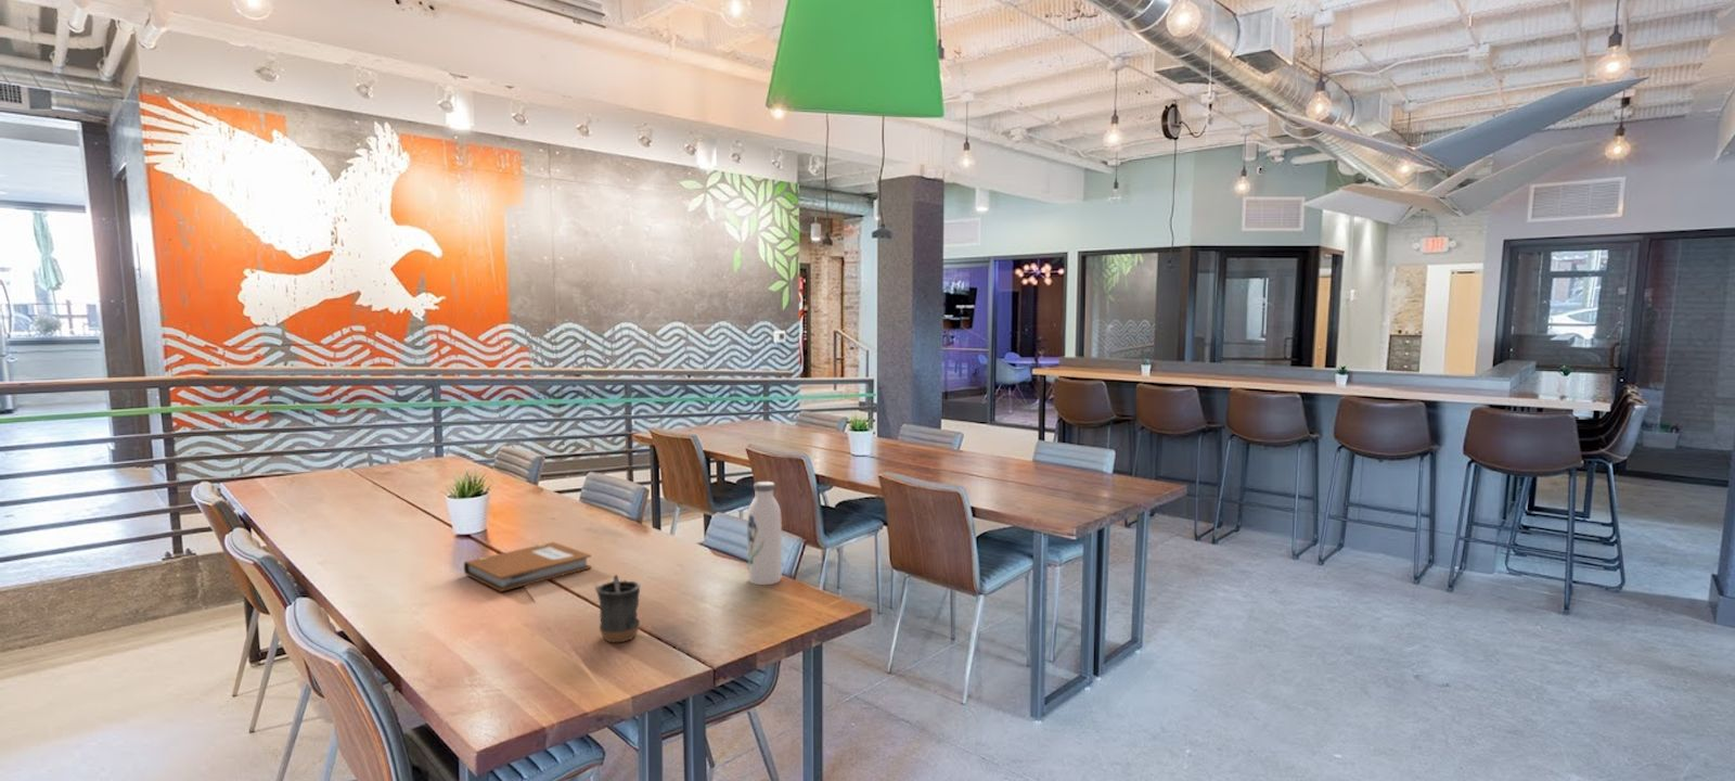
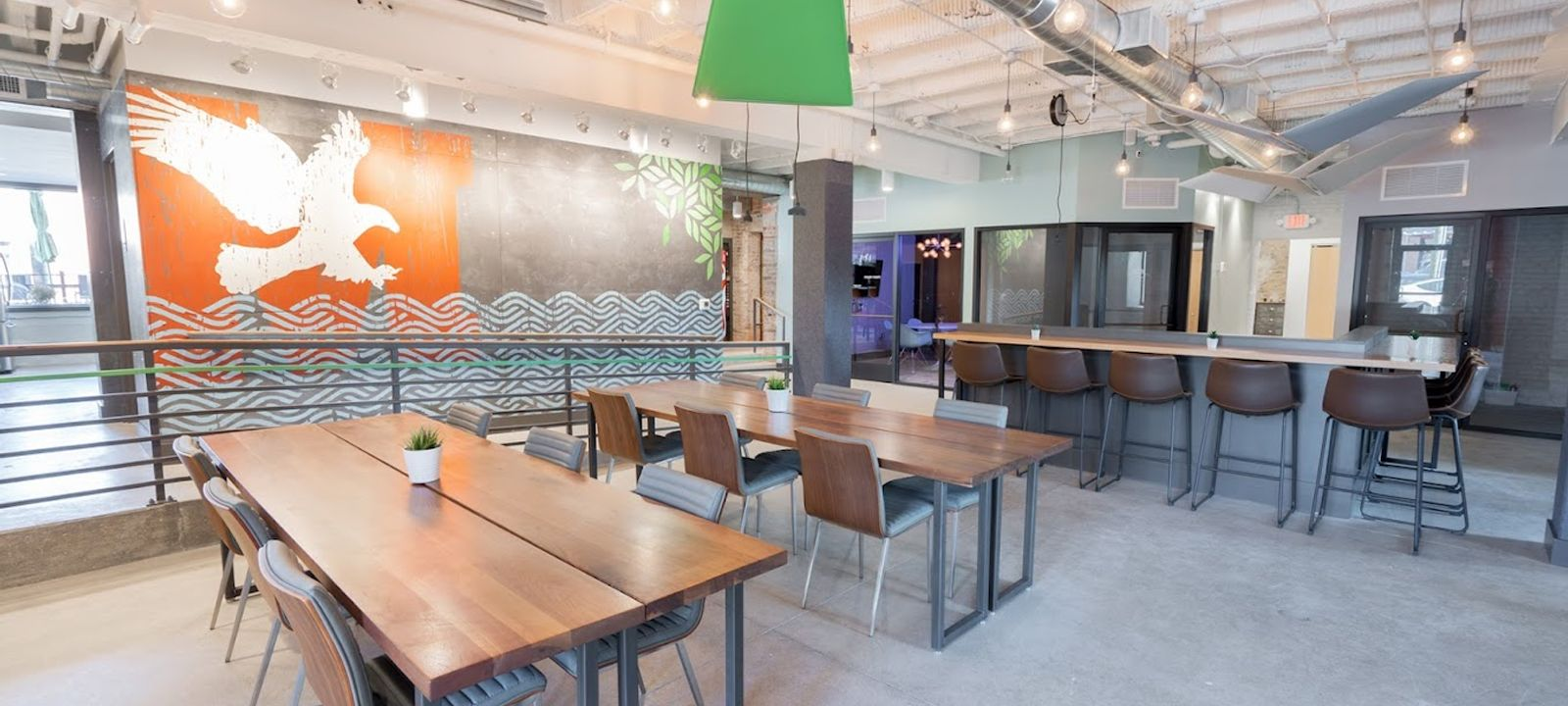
- notebook (530, 563)
- mug (622, 605)
- water bottle (765, 531)
